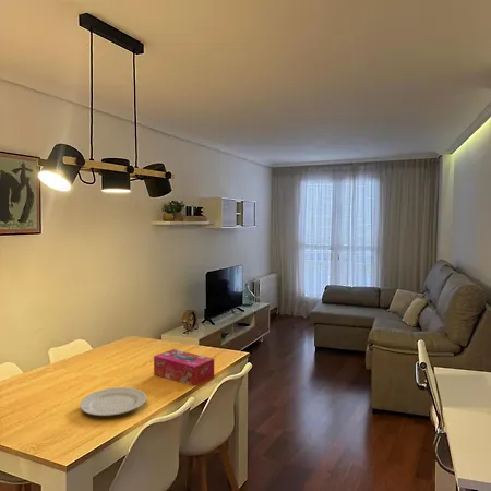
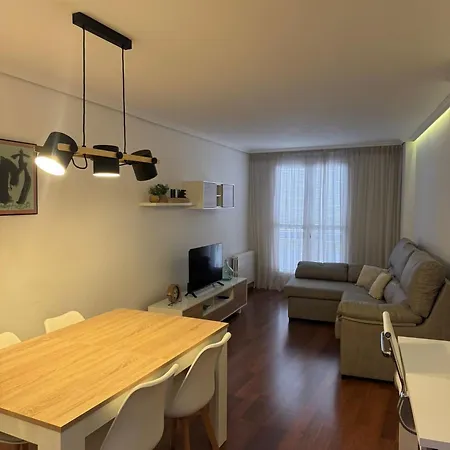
- tissue box (183, 367)
- chinaware (113, 403)
